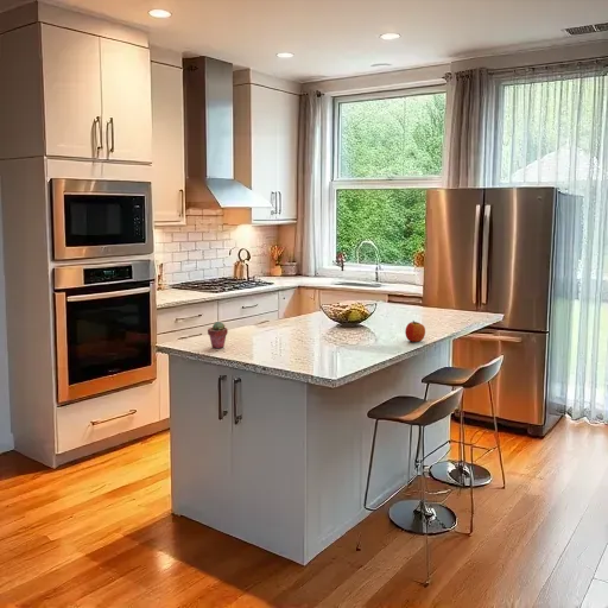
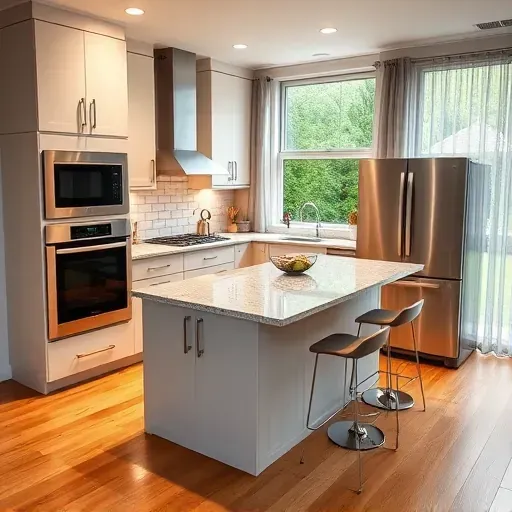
- apple (414, 330)
- potted succulent (217, 334)
